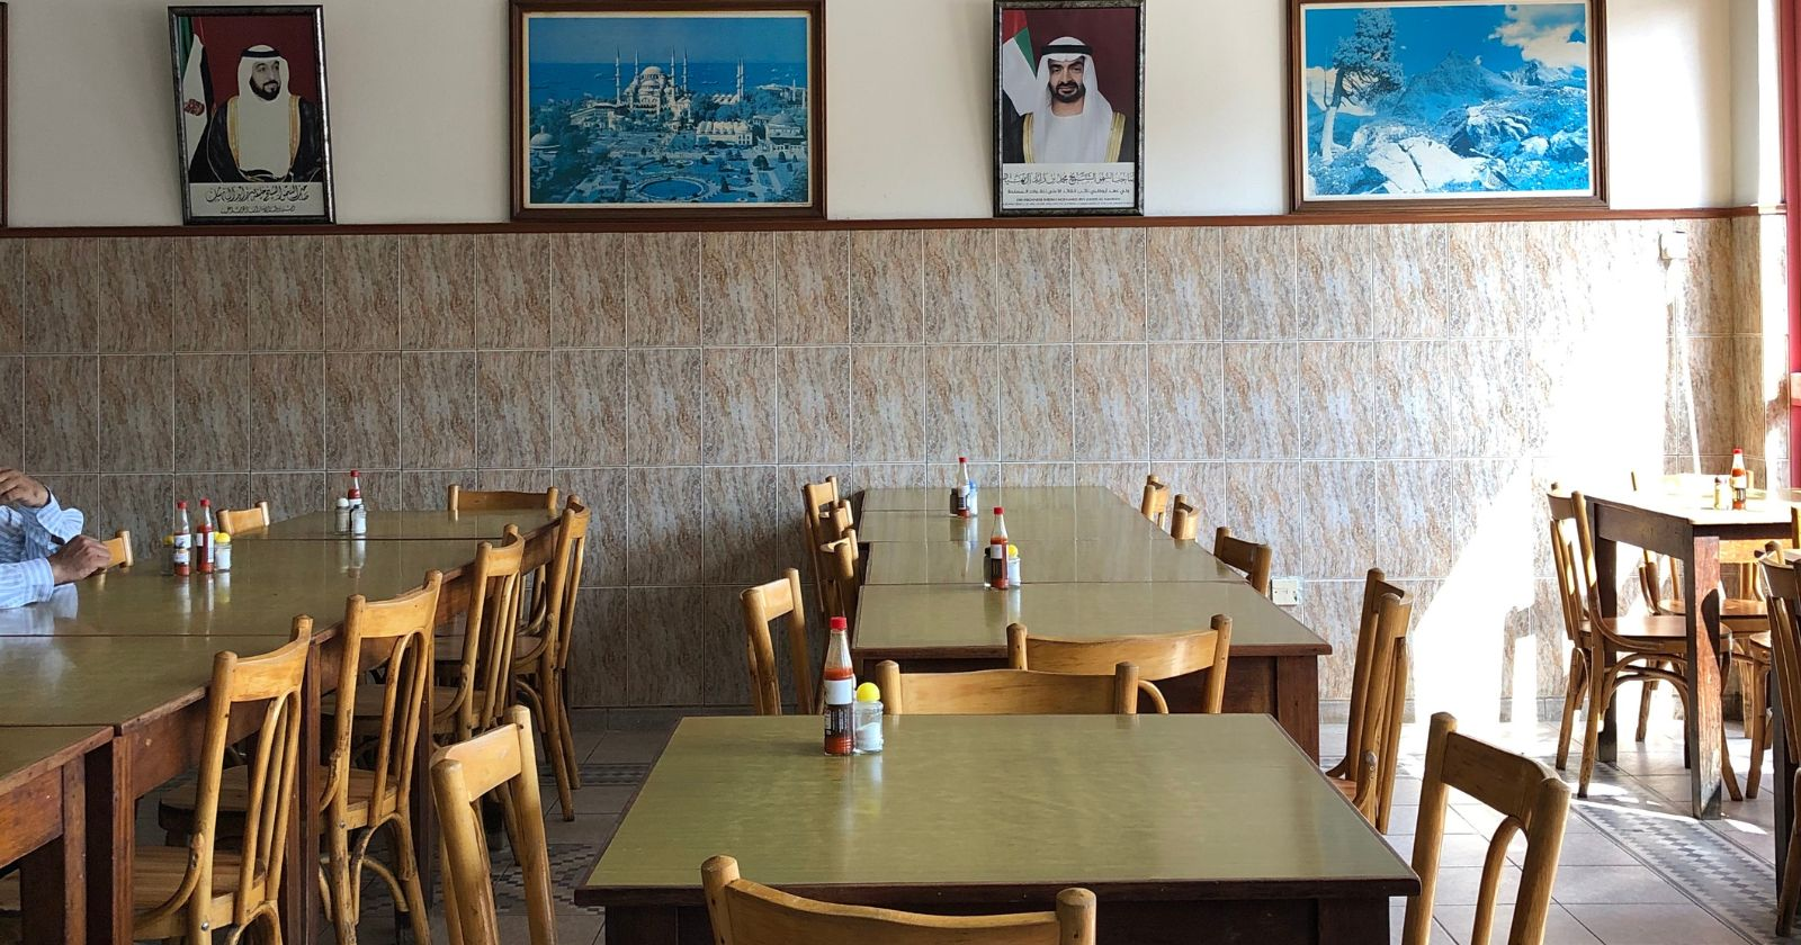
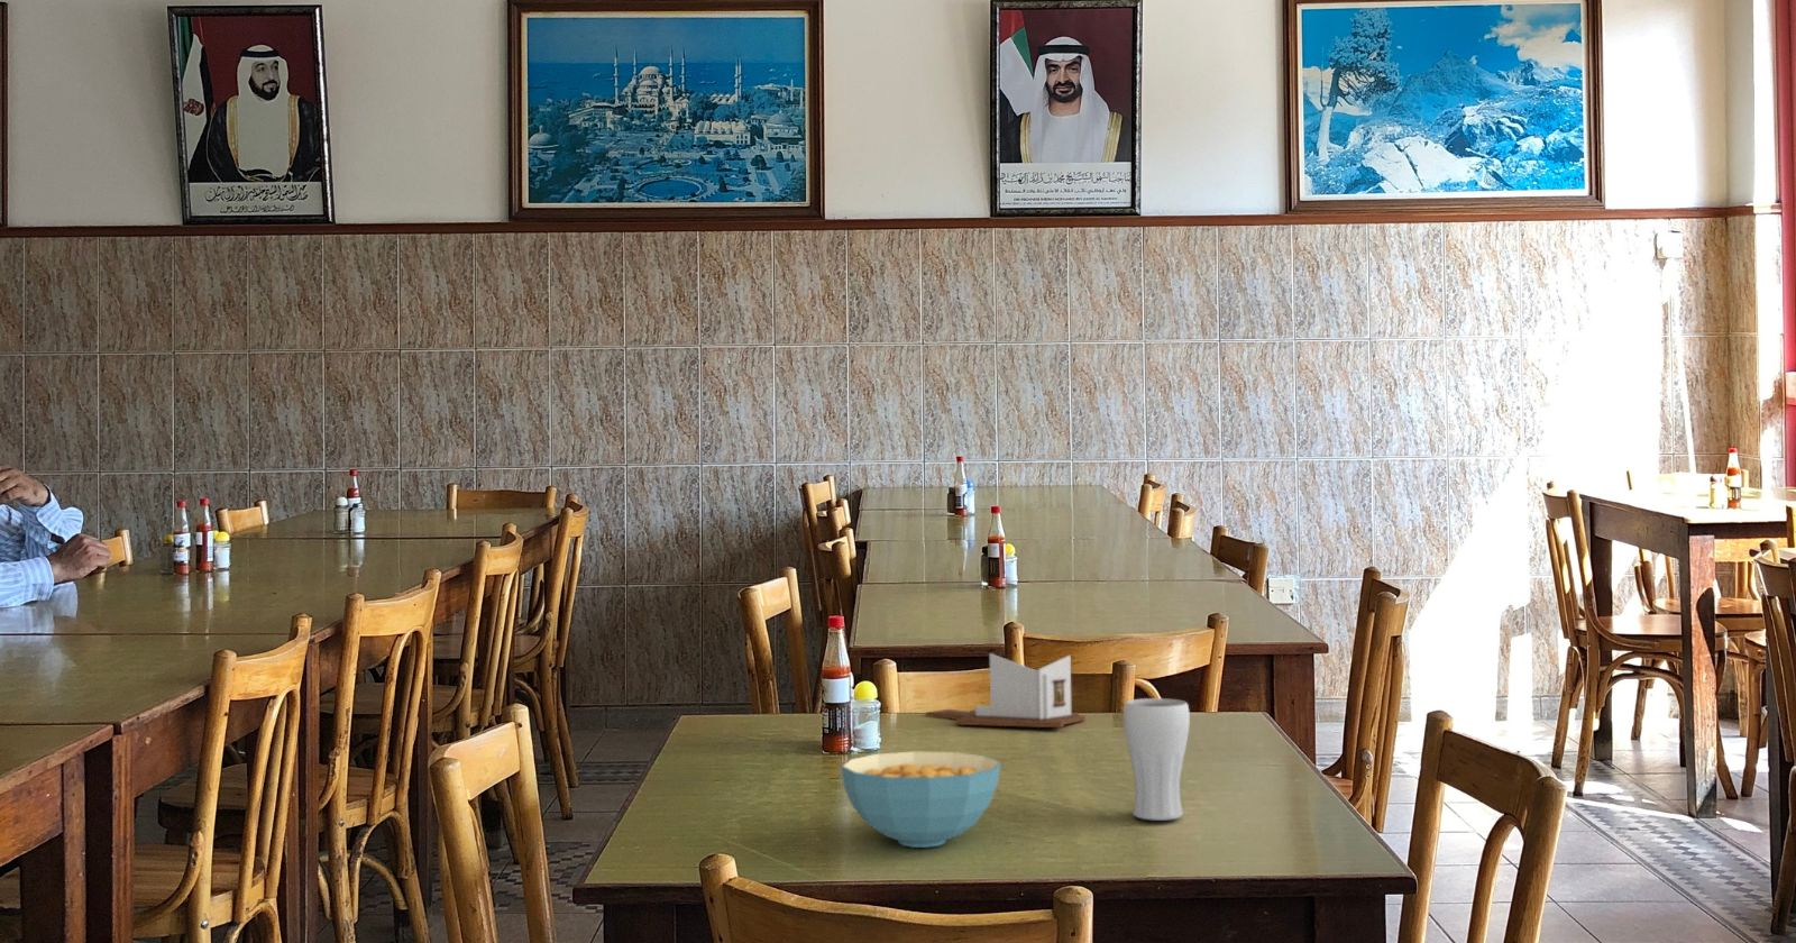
+ drinking glass (1156, 759)
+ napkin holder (1010, 685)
+ cereal bowl (922, 803)
